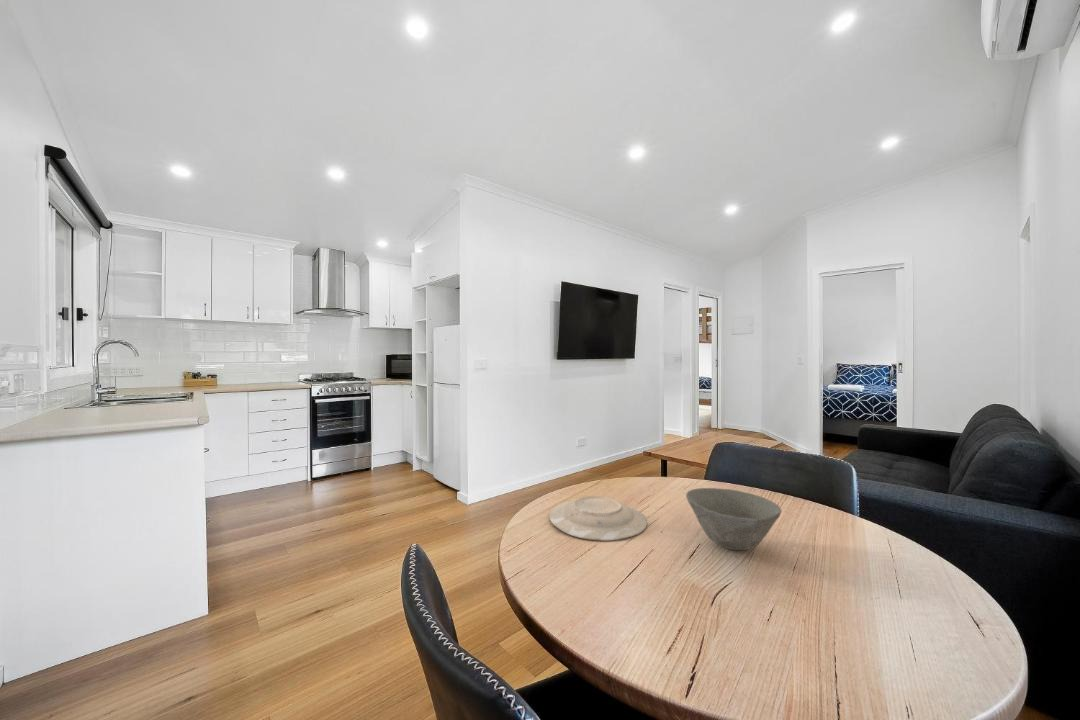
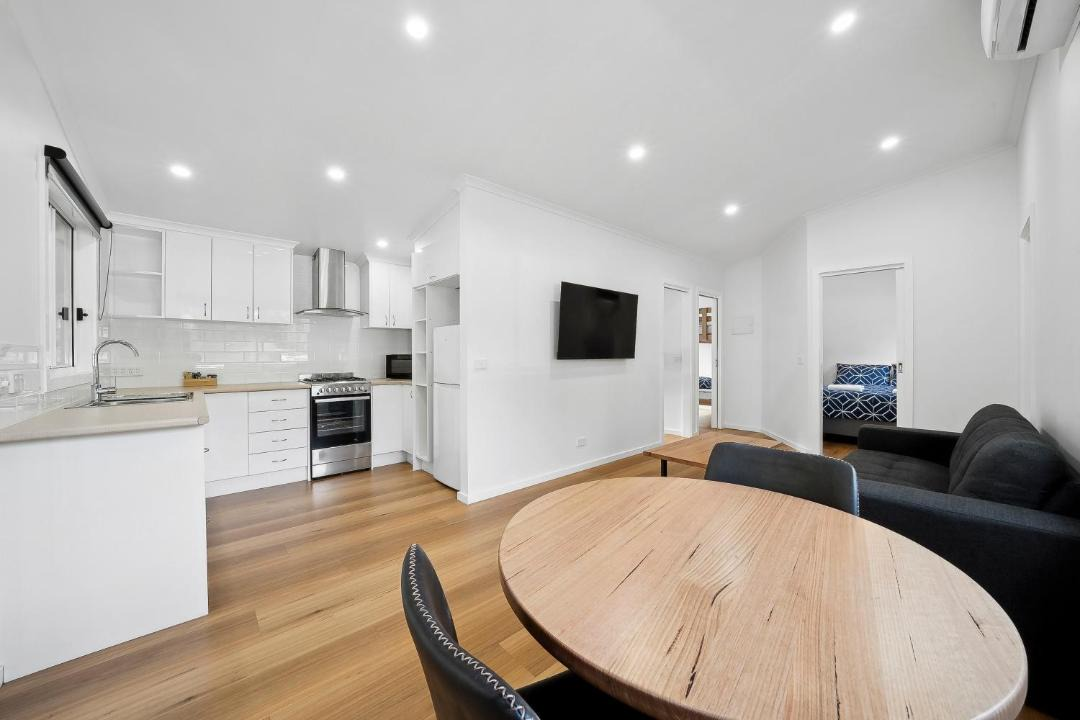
- plate (597, 511)
- bowl (731, 522)
